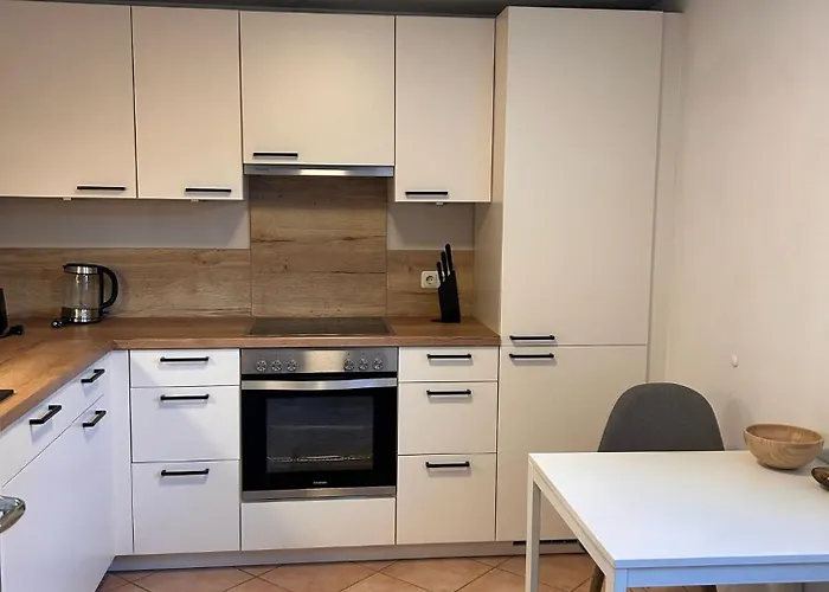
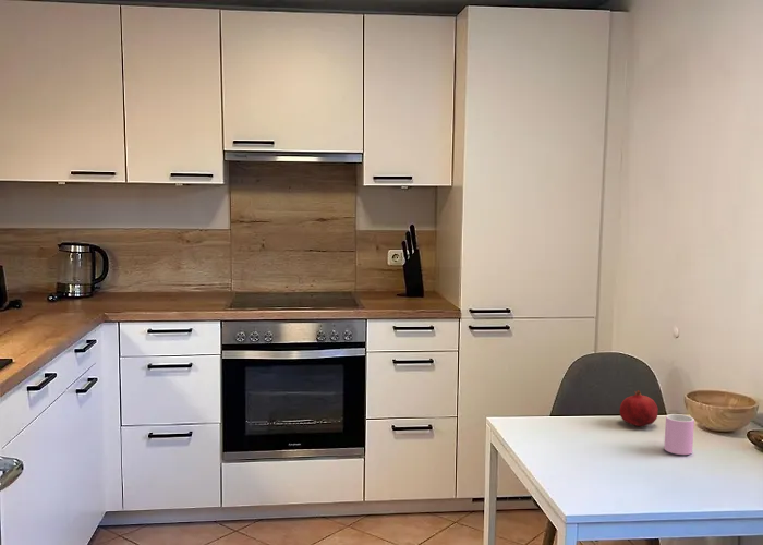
+ cup (678, 432)
+ fruit (639, 407)
